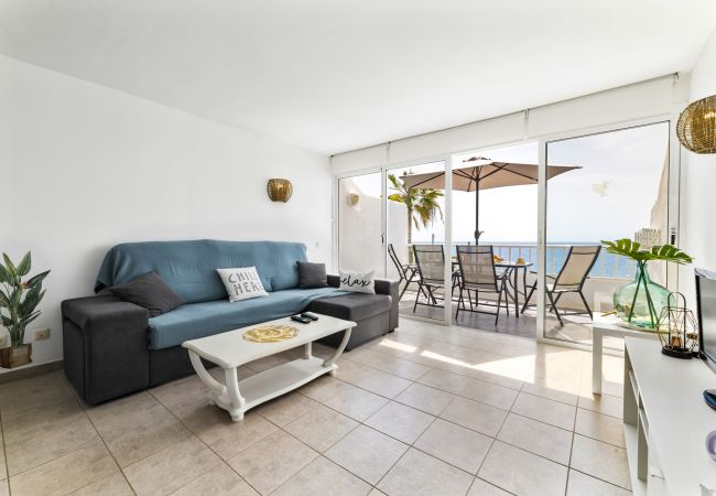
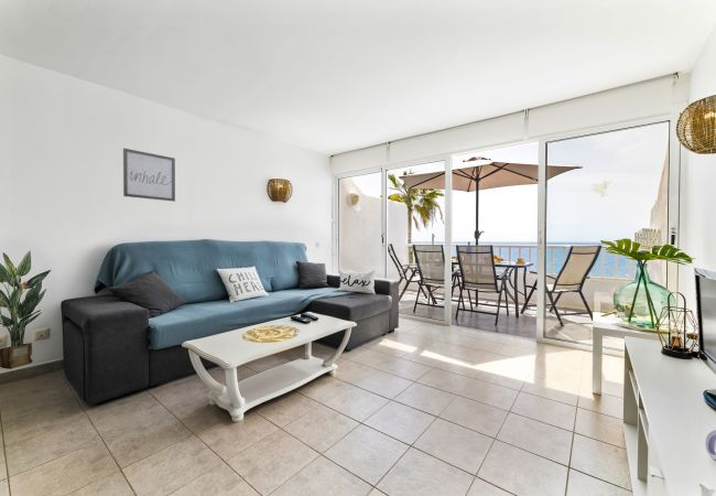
+ wall art (150, 175)
